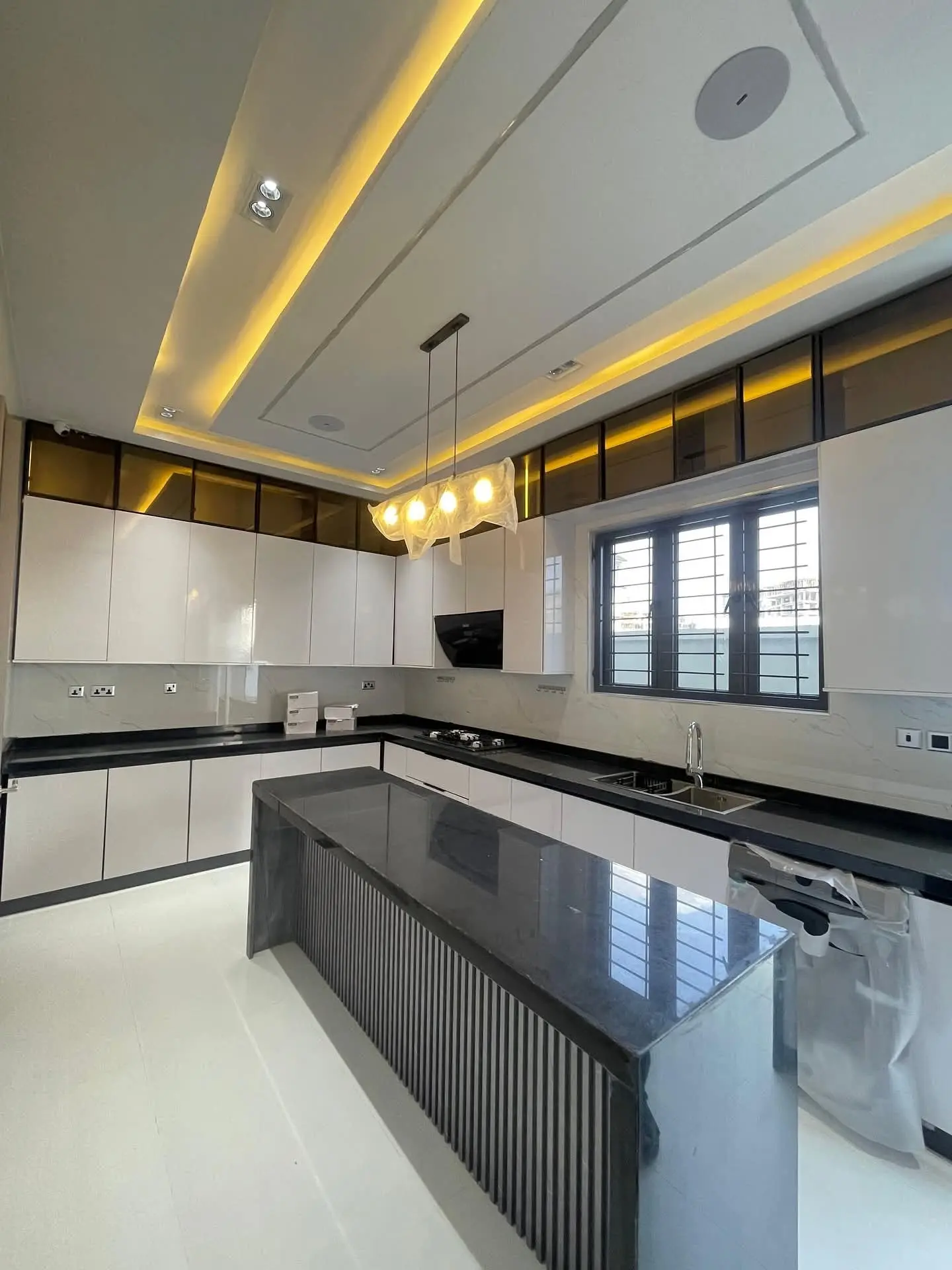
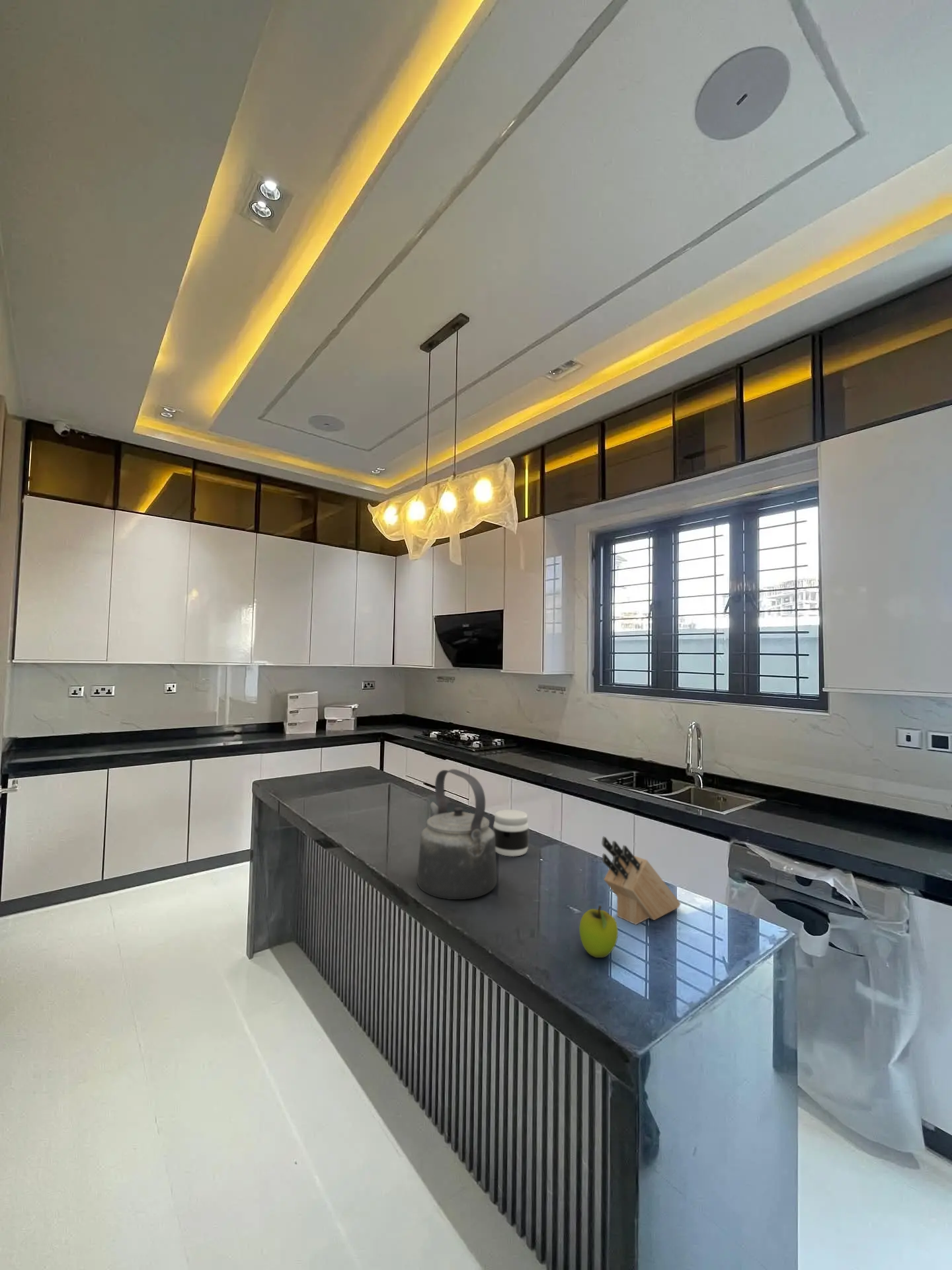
+ knife block (639, 873)
+ kettle (454, 825)
+ jar (510, 832)
+ fruit (598, 931)
